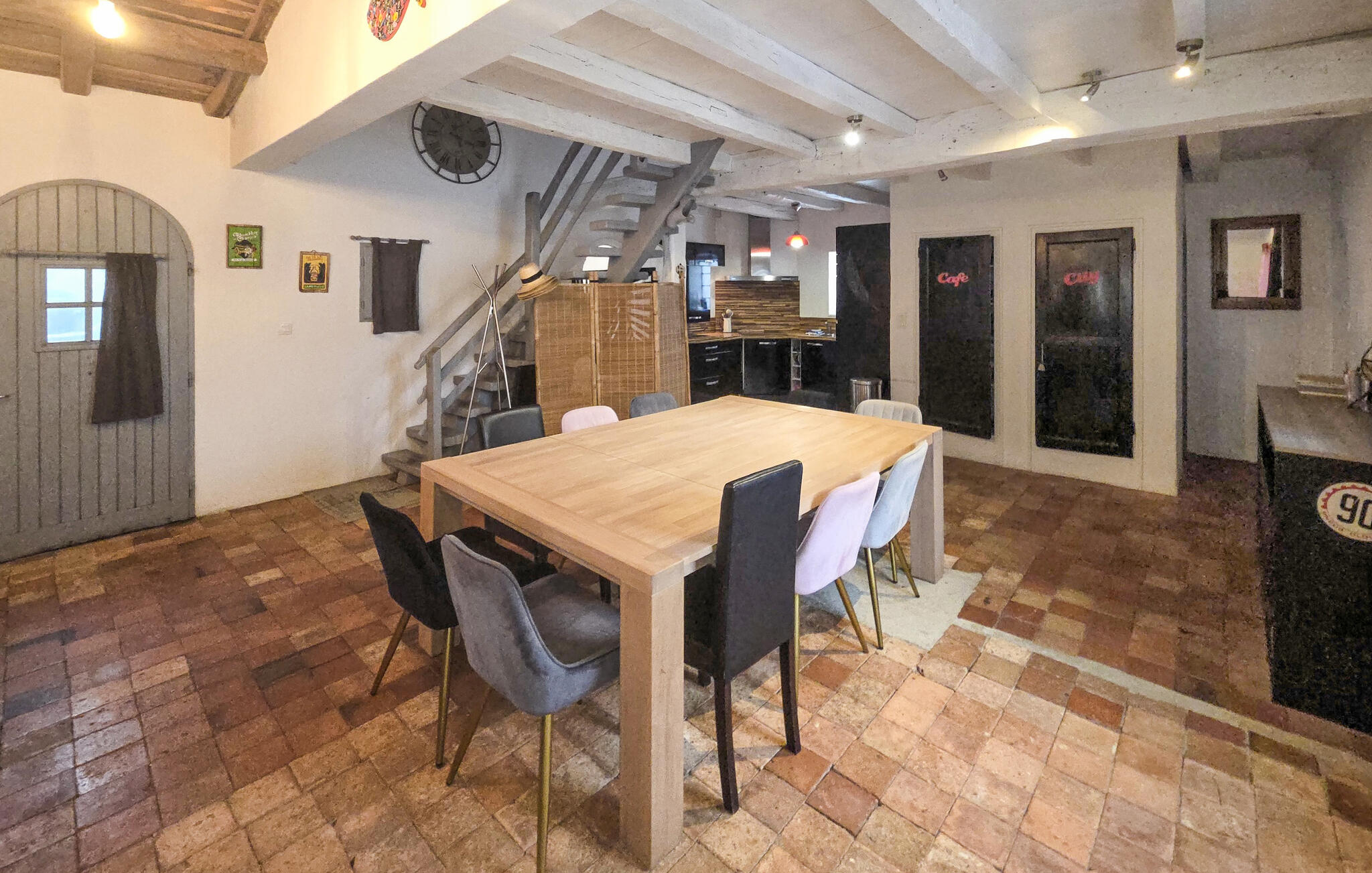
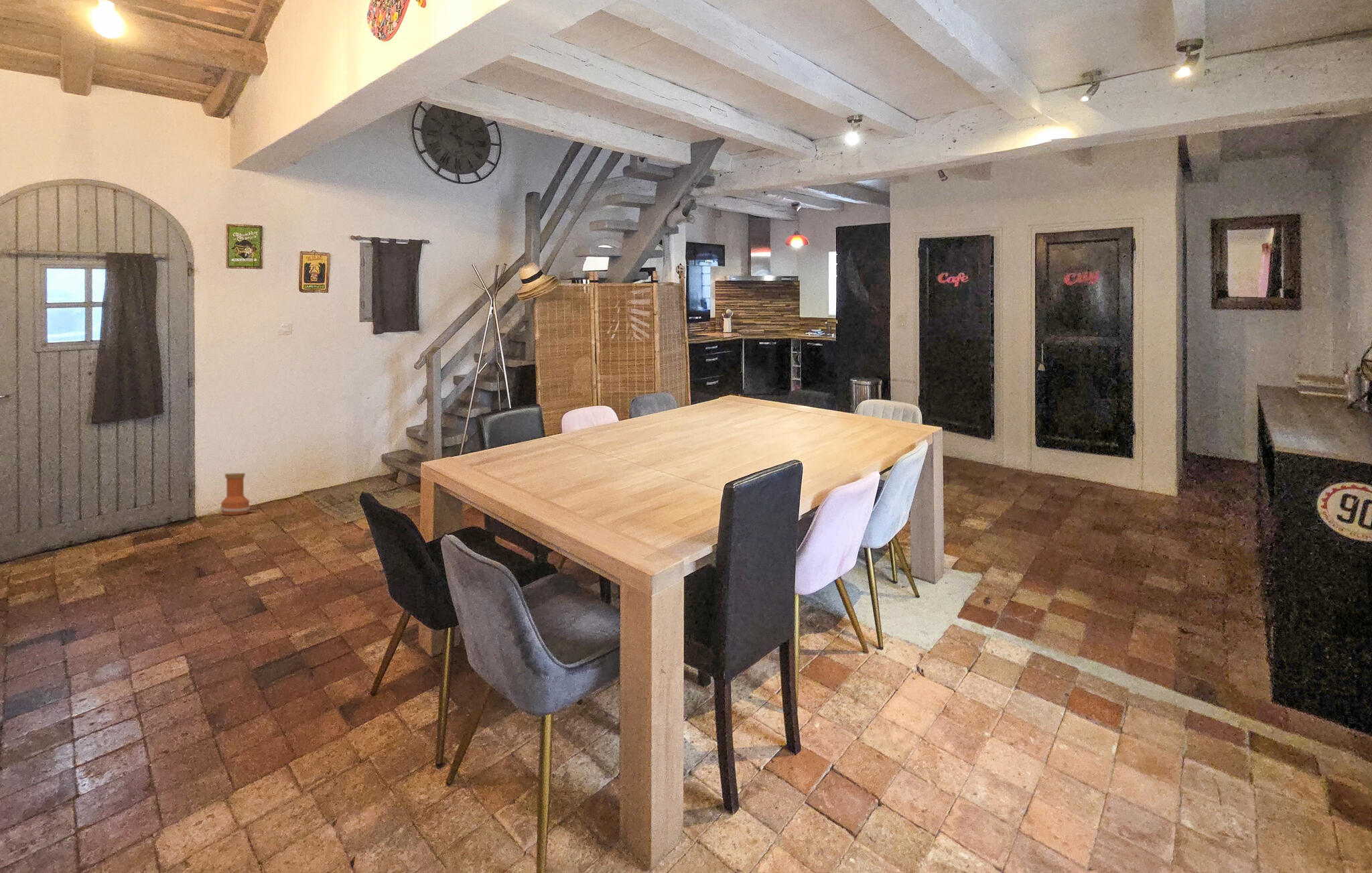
+ vase (235, 494)
